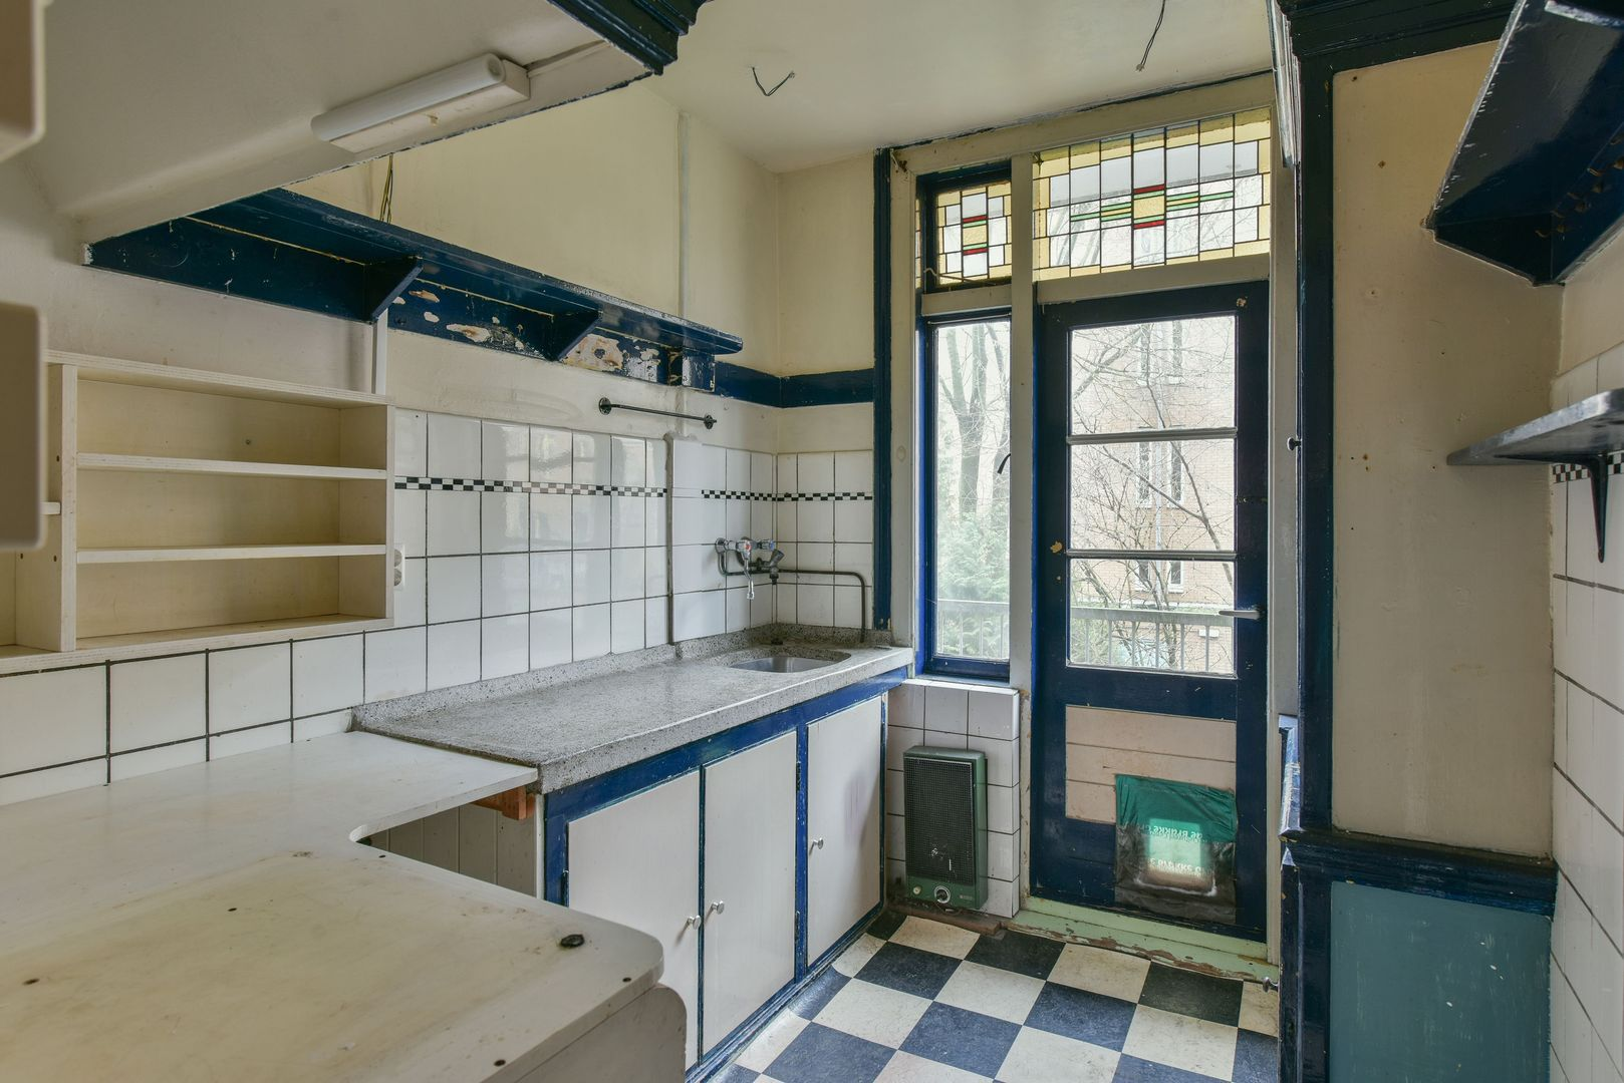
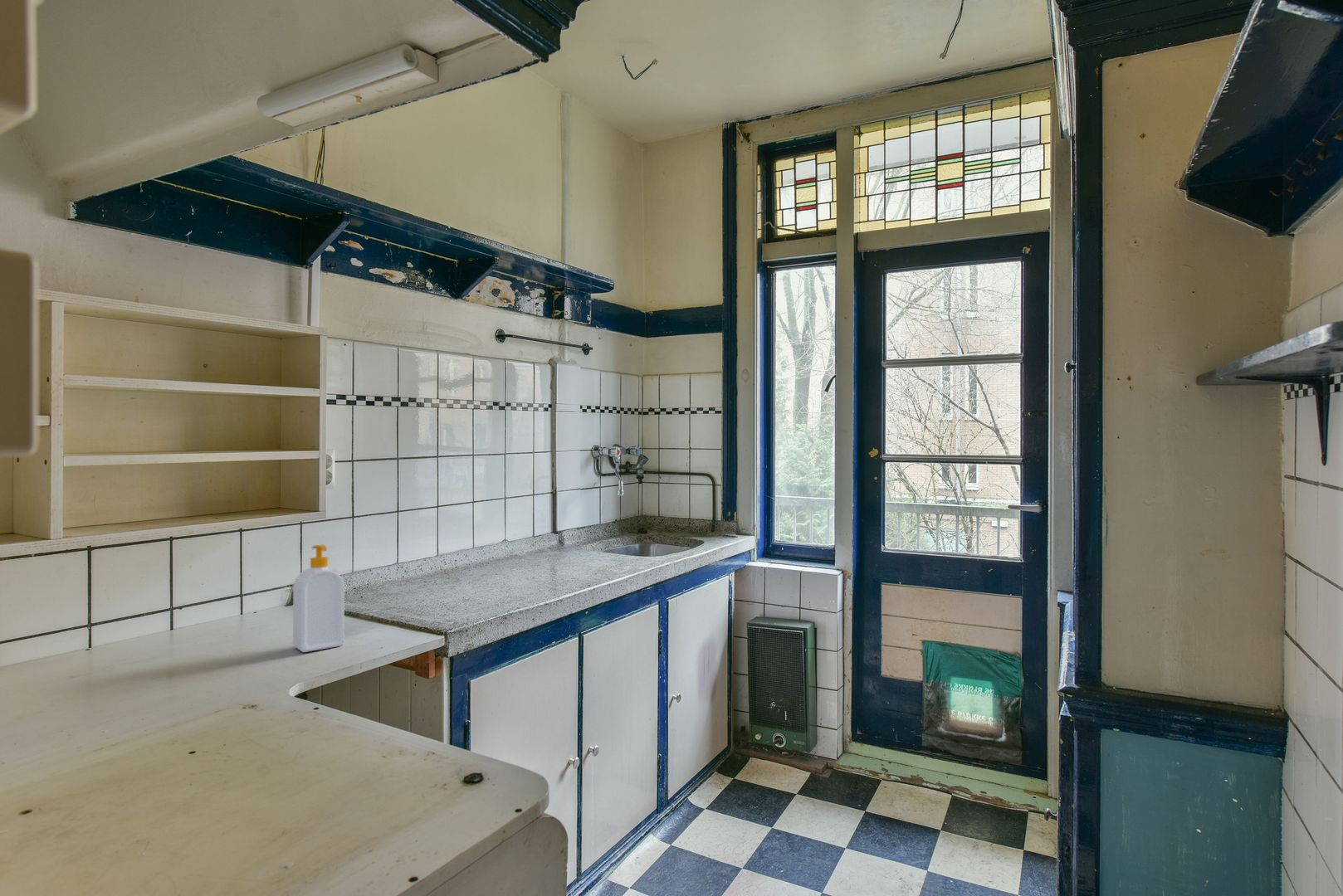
+ soap bottle (319, 596)
